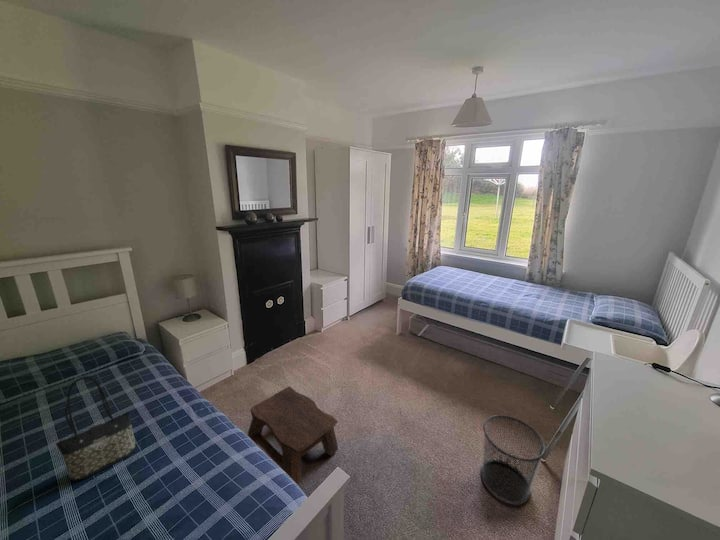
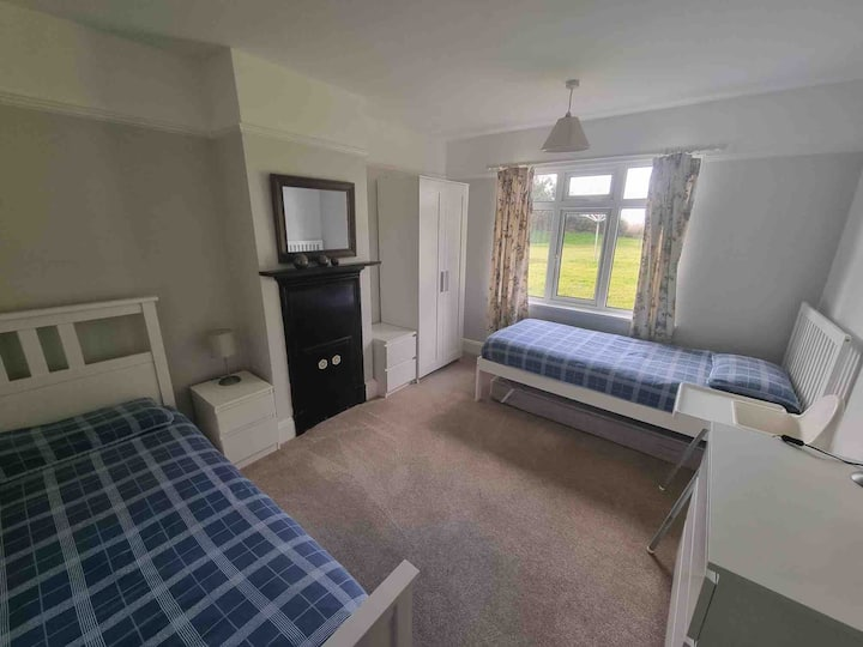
- tote bag (96, 425)
- waste bin (508, 458)
- stool (290, 431)
